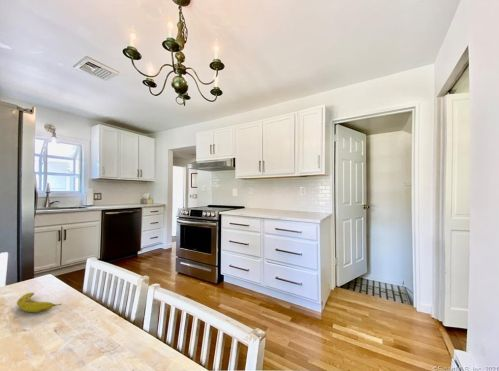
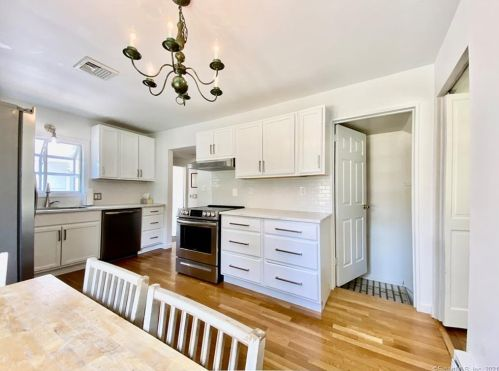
- fruit (36, 301)
